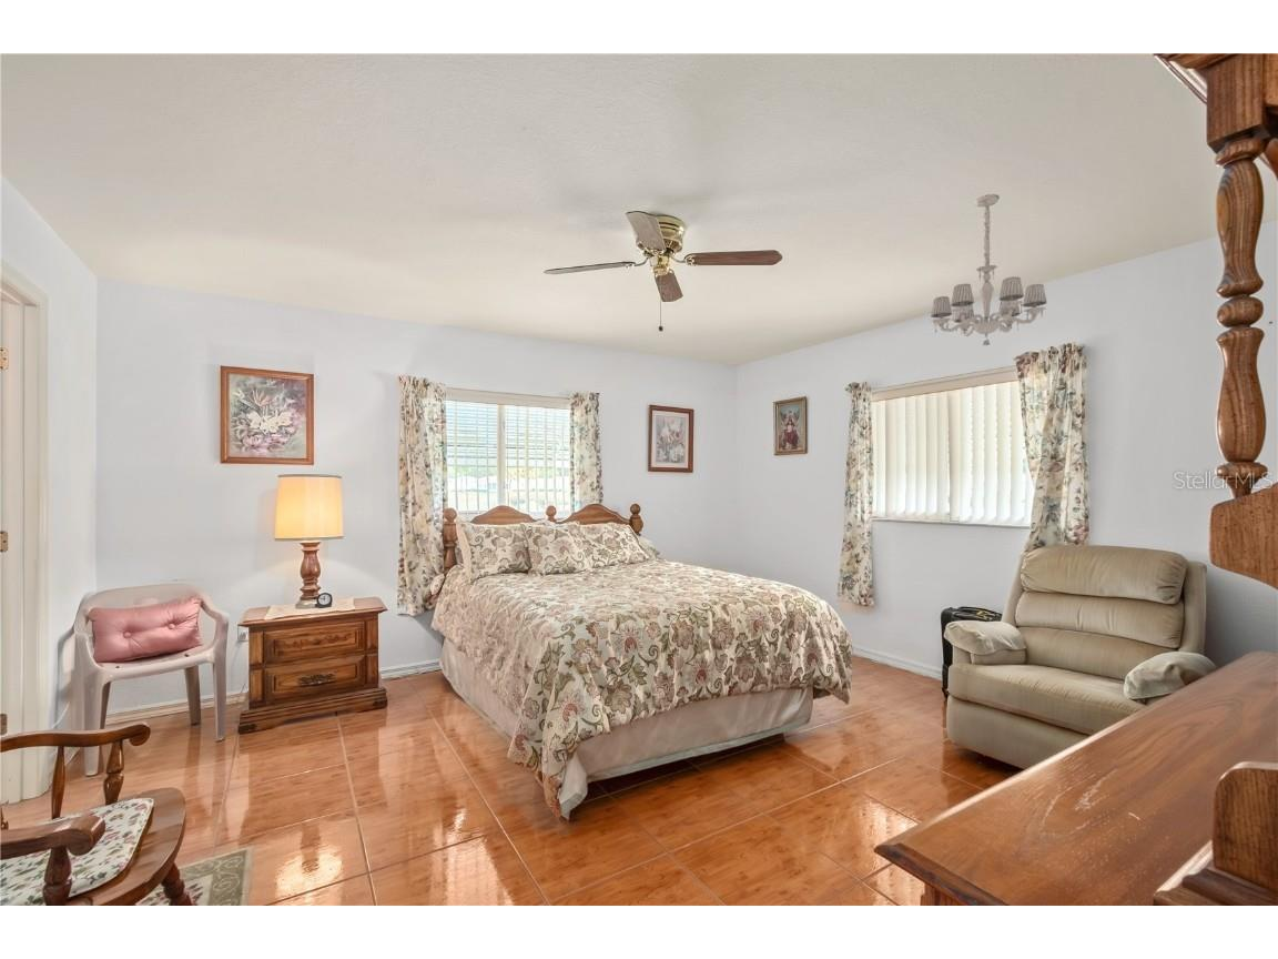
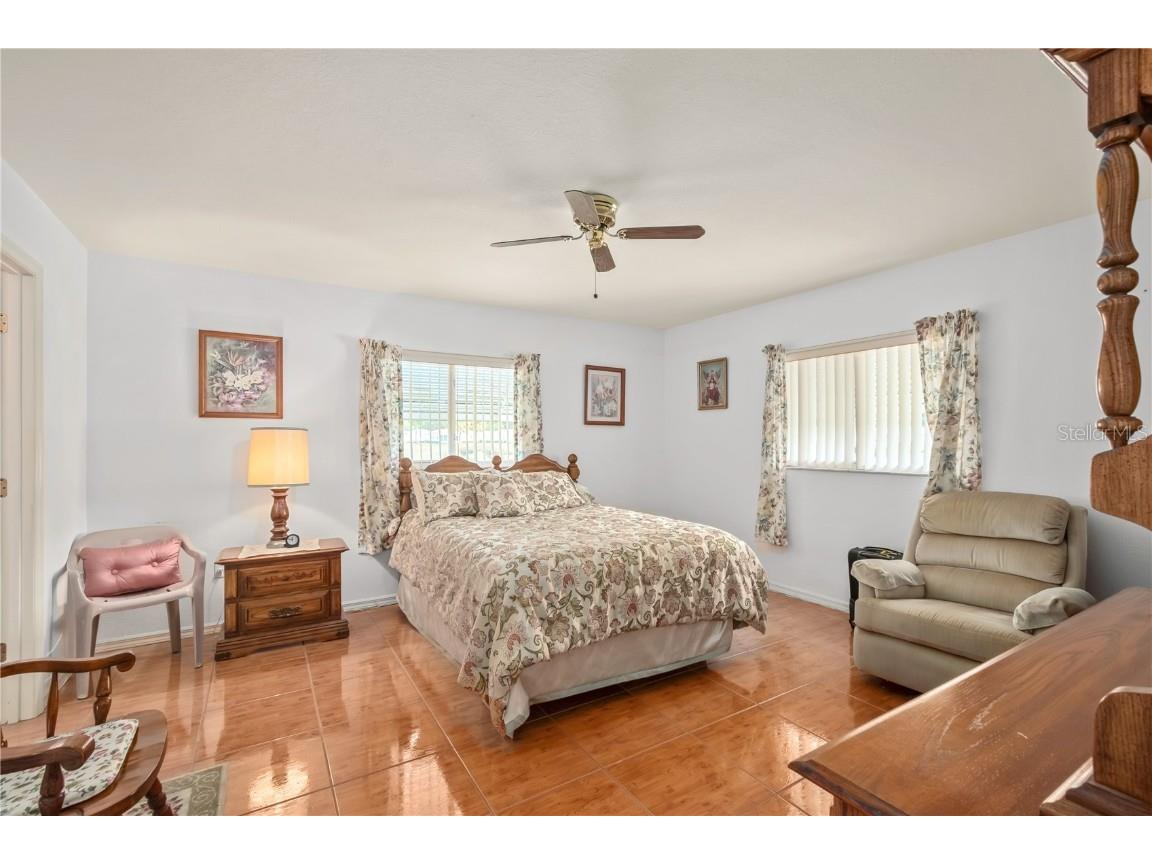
- chandelier (986, 272)
